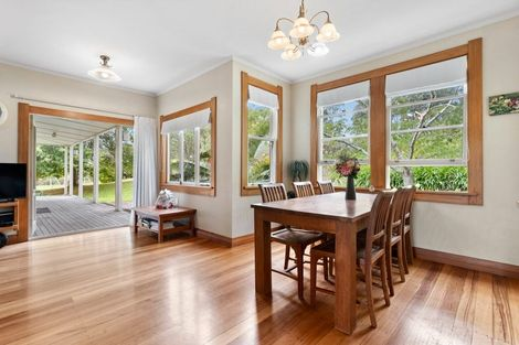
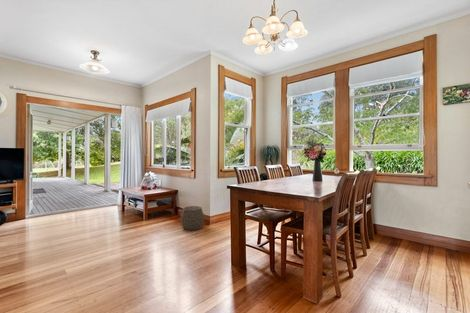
+ woven basket (192, 217)
